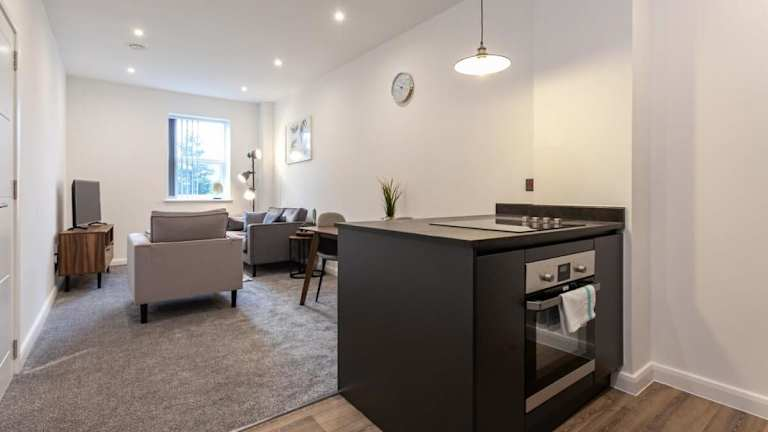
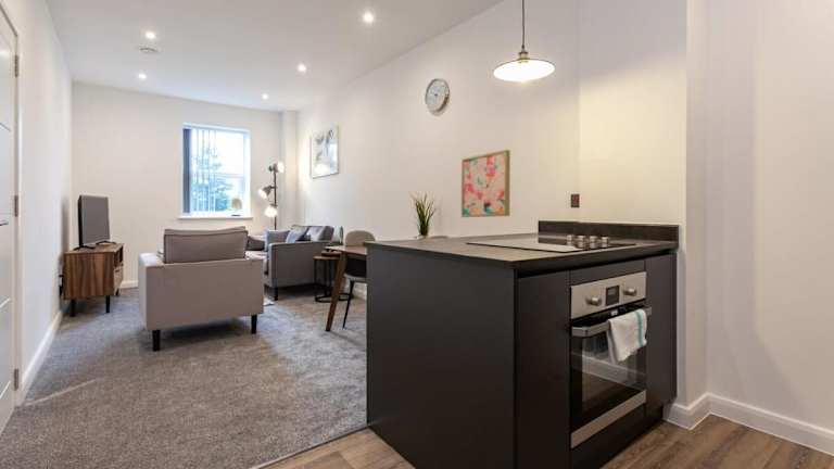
+ wall art (483, 186)
